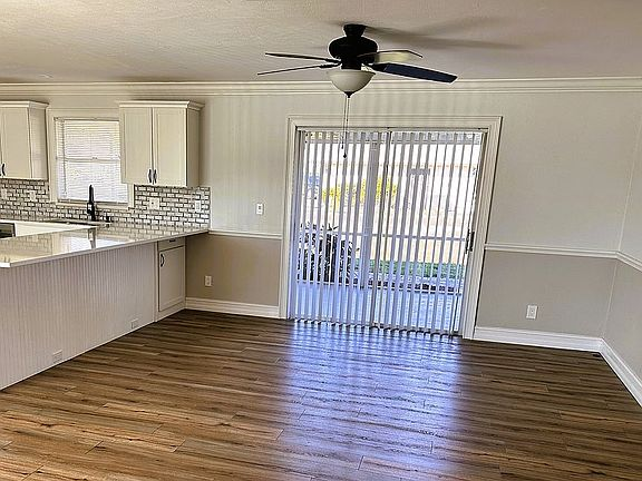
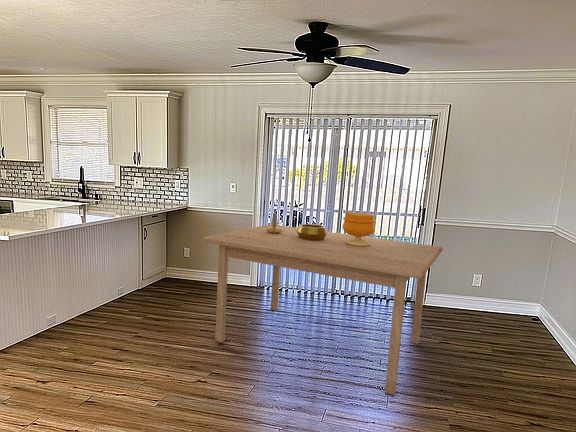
+ table (327, 275)
+ candlestick (275, 222)
+ footed bowl (358, 228)
+ decorative bowl (311, 231)
